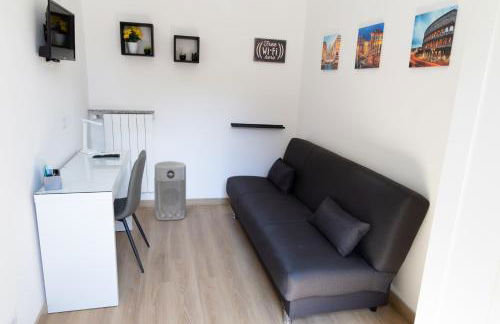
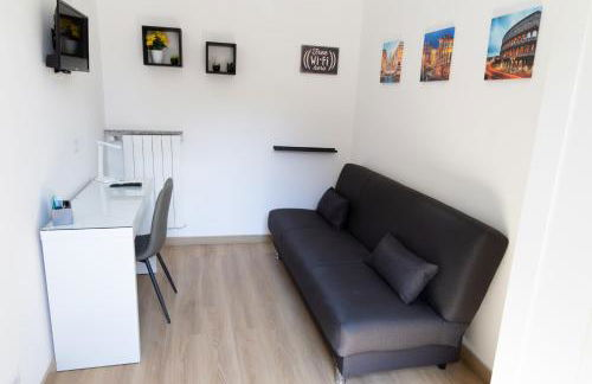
- air purifier (170, 189)
